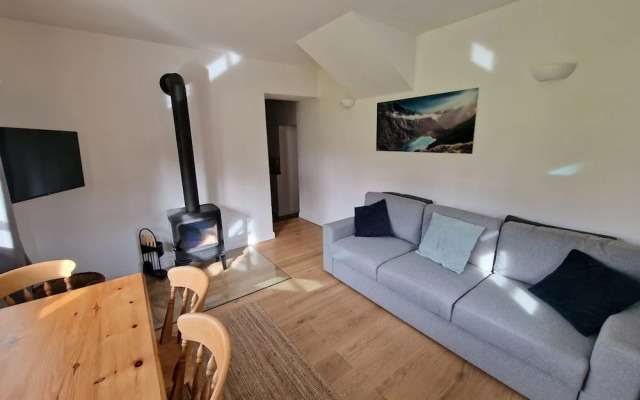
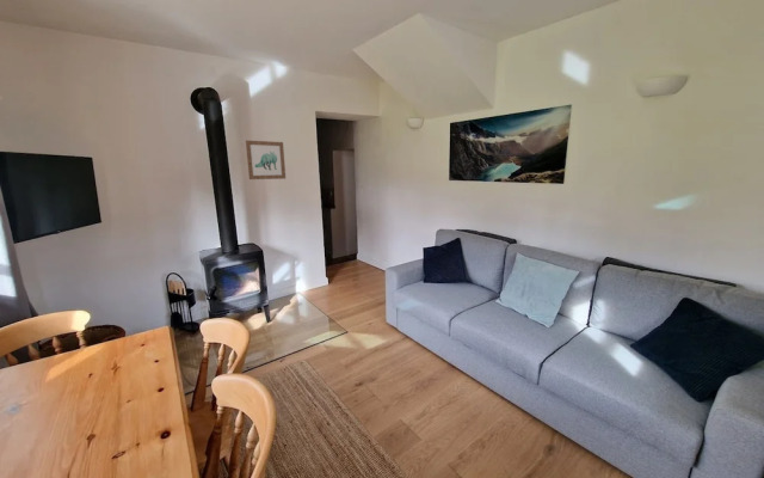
+ wall art (266, 160)
